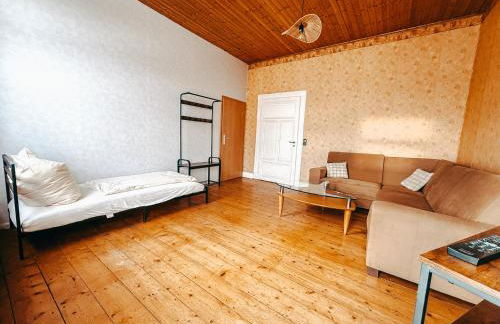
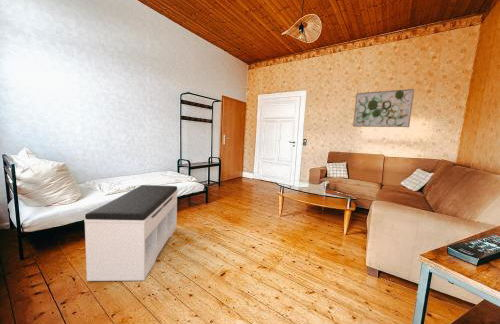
+ wall art (381, 109)
+ bench (142, 222)
